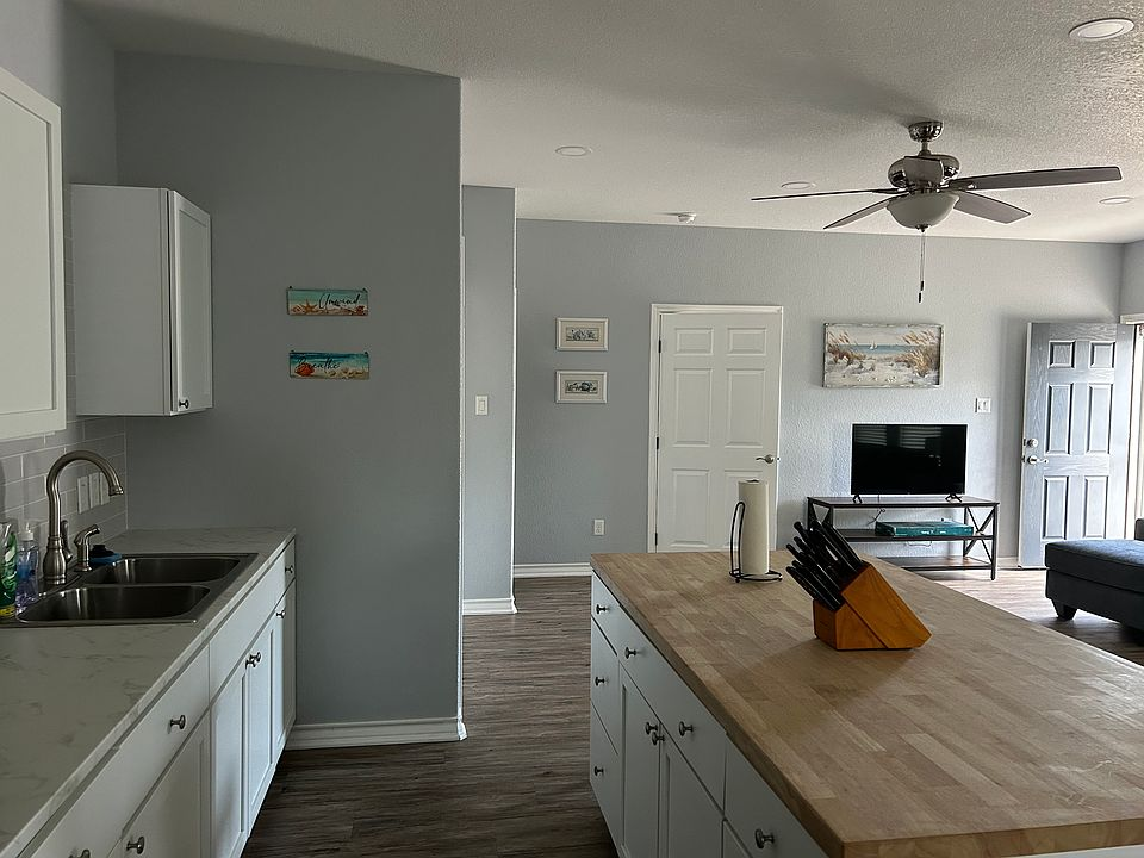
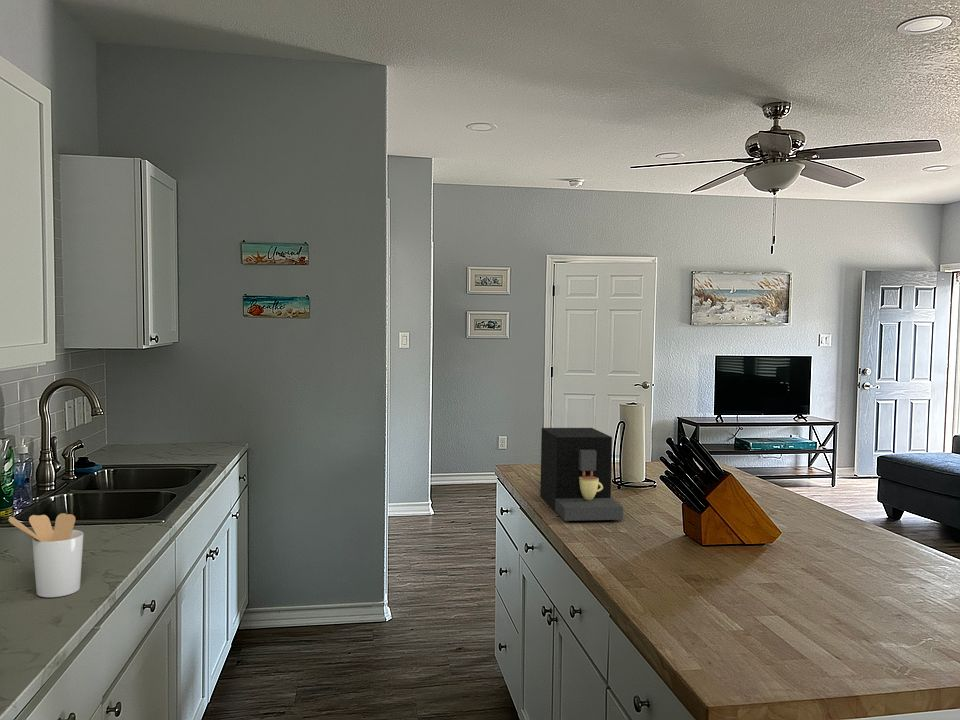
+ coffee maker (579, 471)
+ utensil holder (45, 552)
